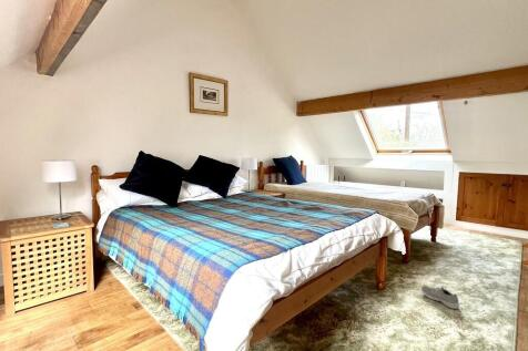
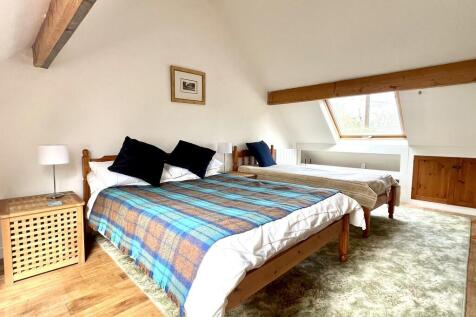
- sneaker (439, 292)
